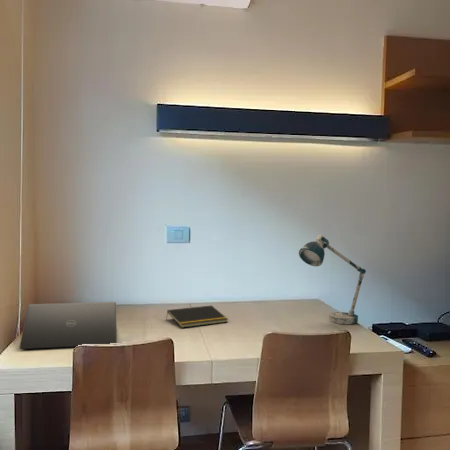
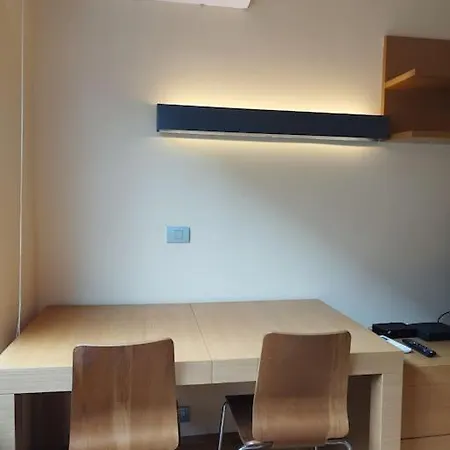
- notepad (197, 315)
- laptop (71, 322)
- desk lamp (321, 264)
